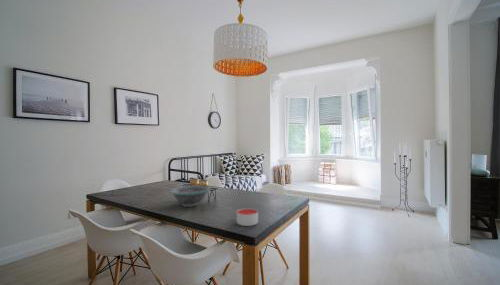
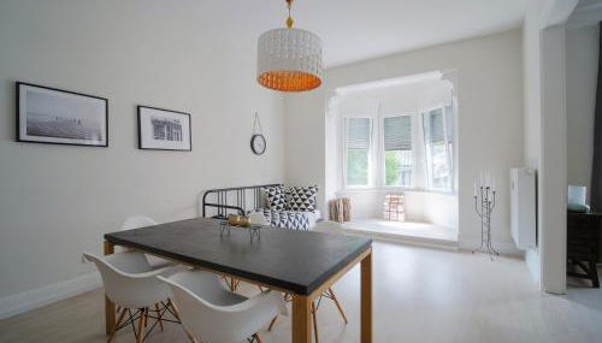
- decorative bowl (190, 196)
- candle (247, 216)
